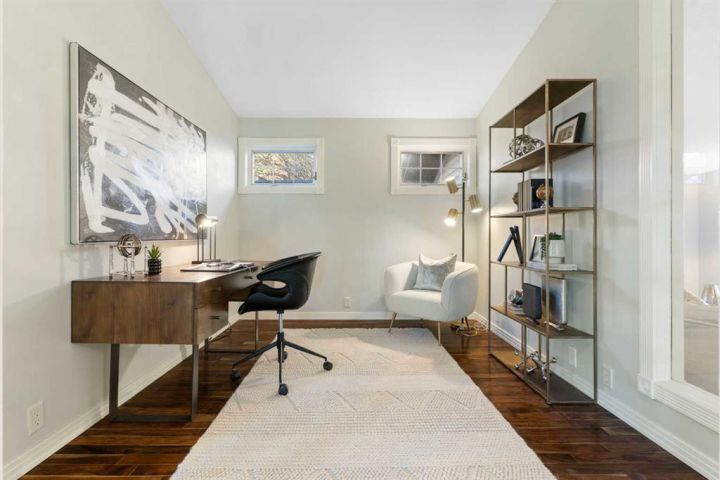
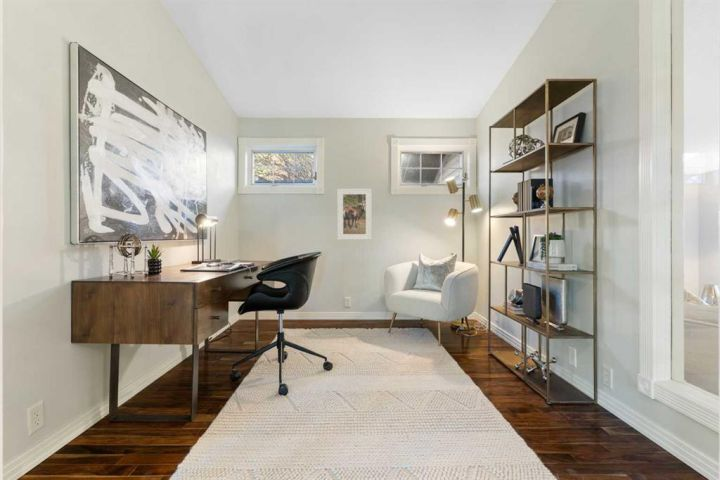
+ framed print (354, 214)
